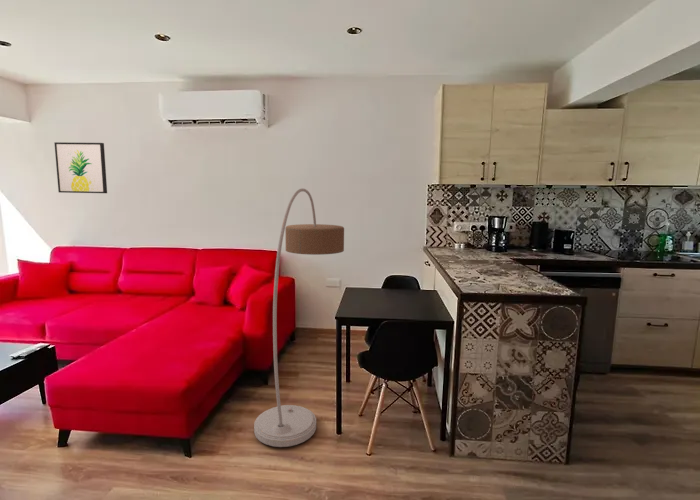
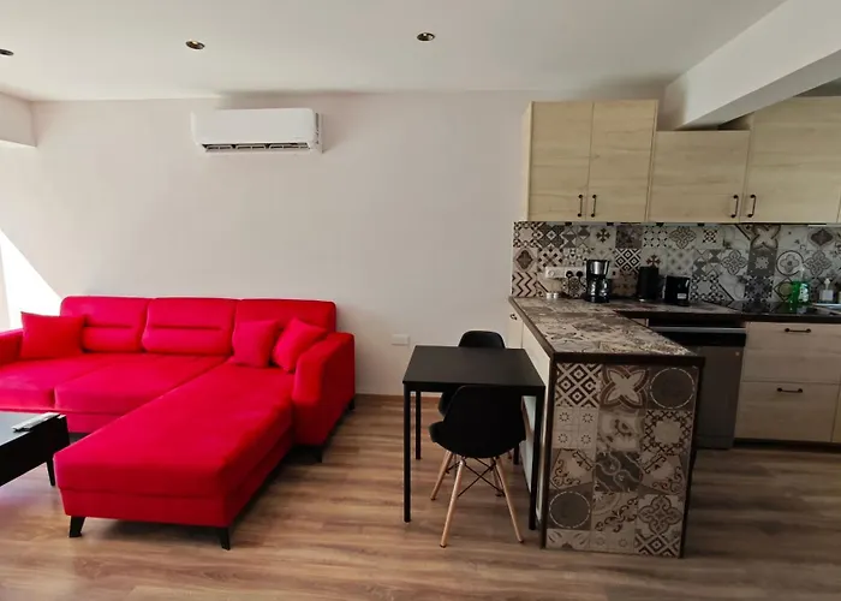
- floor lamp (277, 289)
- wall art (81, 168)
